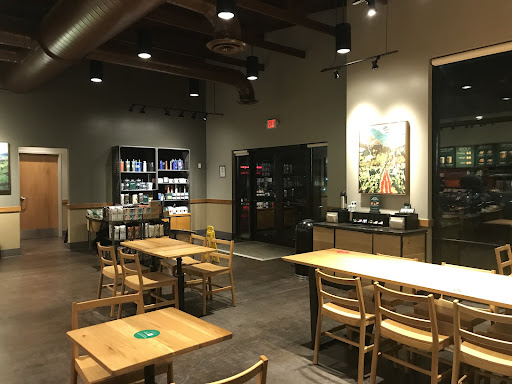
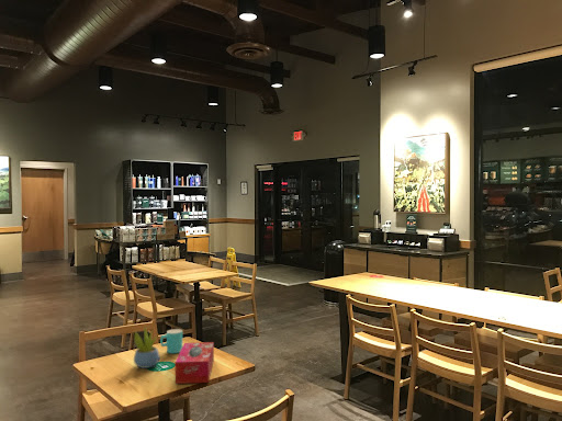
+ tissue box (195, 361)
+ cup (171, 341)
+ succulent plant (146, 346)
